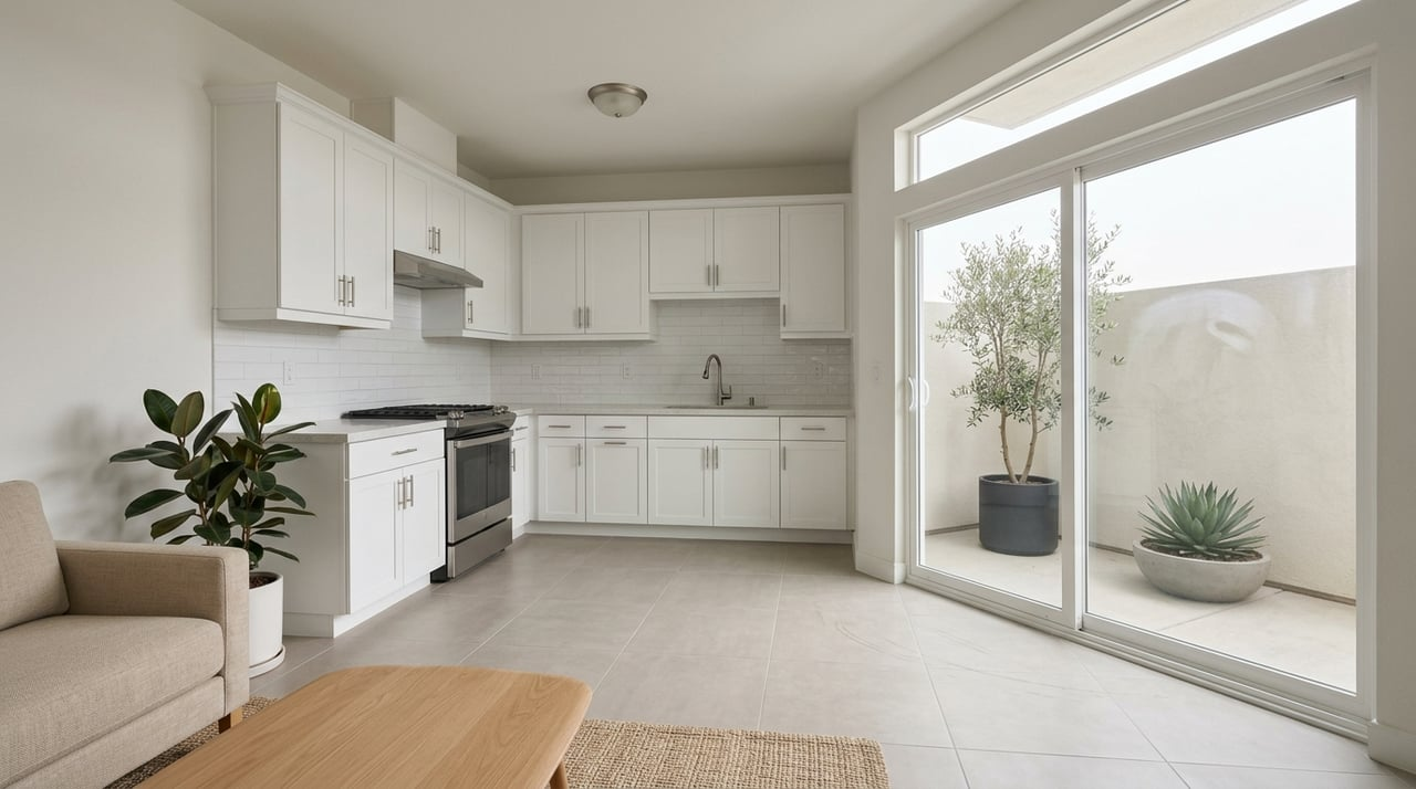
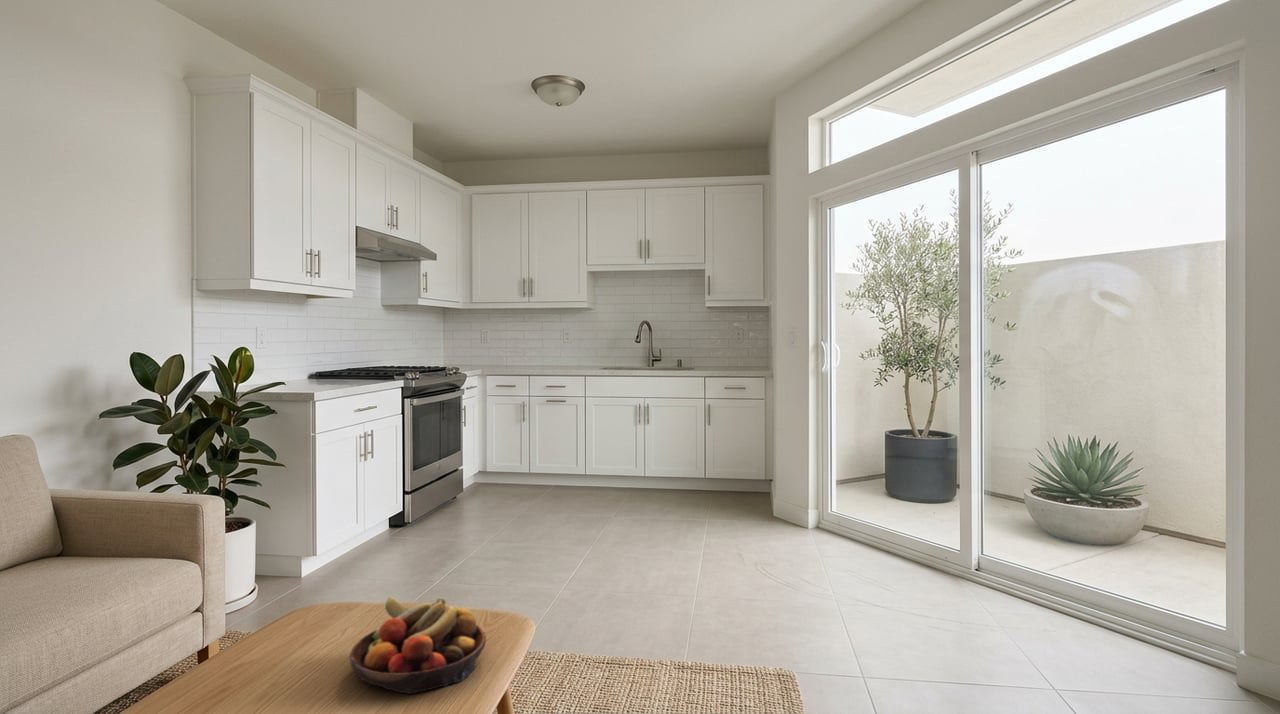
+ fruit bowl (418, 637)
